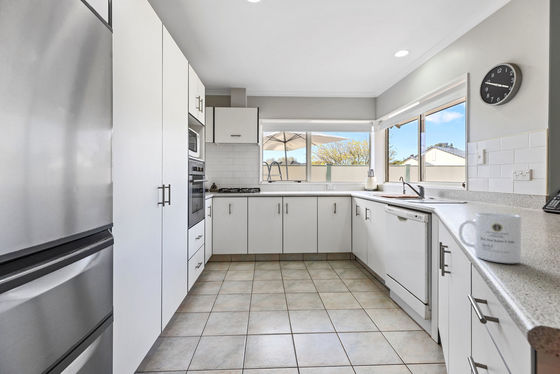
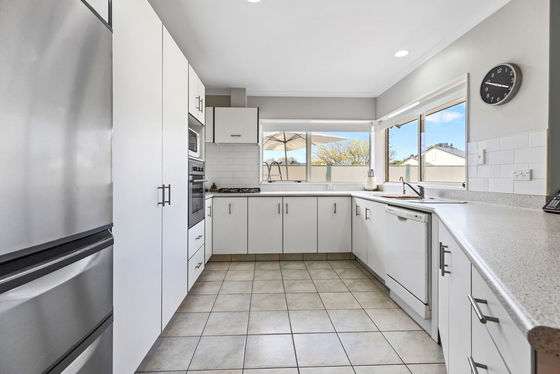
- mug (487, 235)
